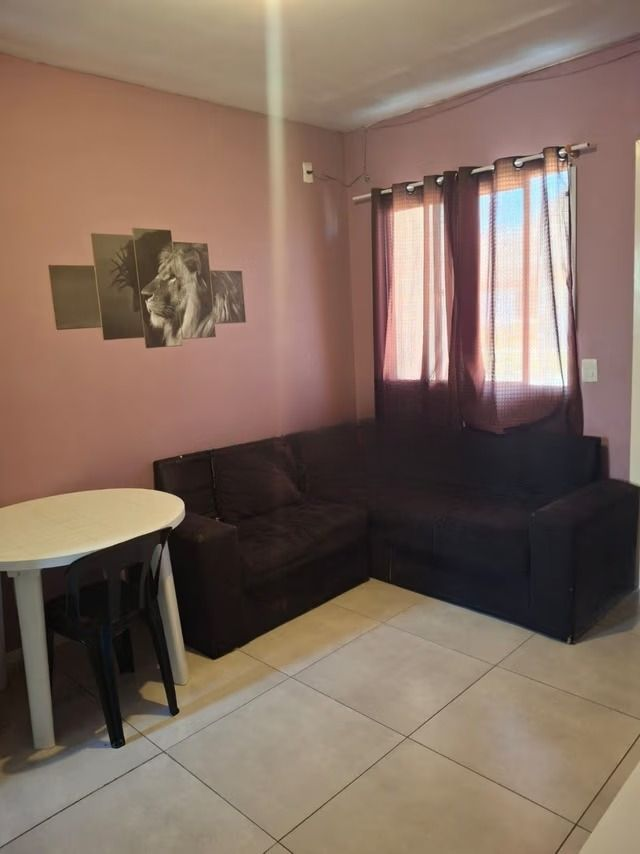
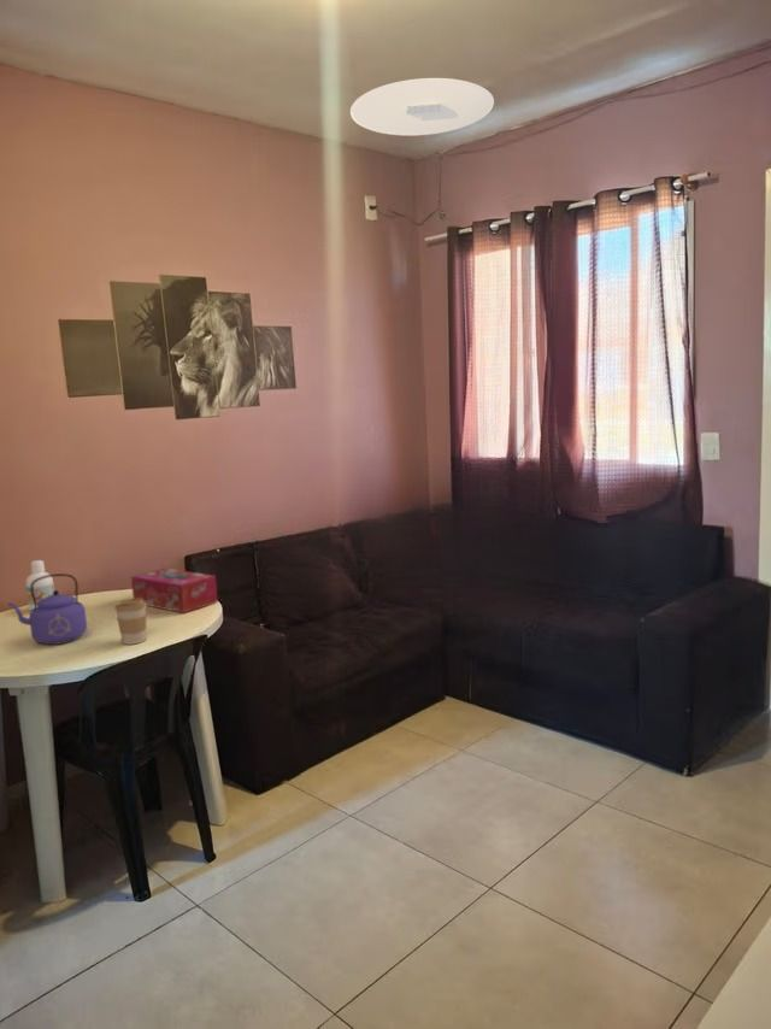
+ bottle (40, 584)
+ ceiling light (420, 102)
+ kettle (47, 607)
+ tissue box (173, 589)
+ coffee cup (131, 619)
